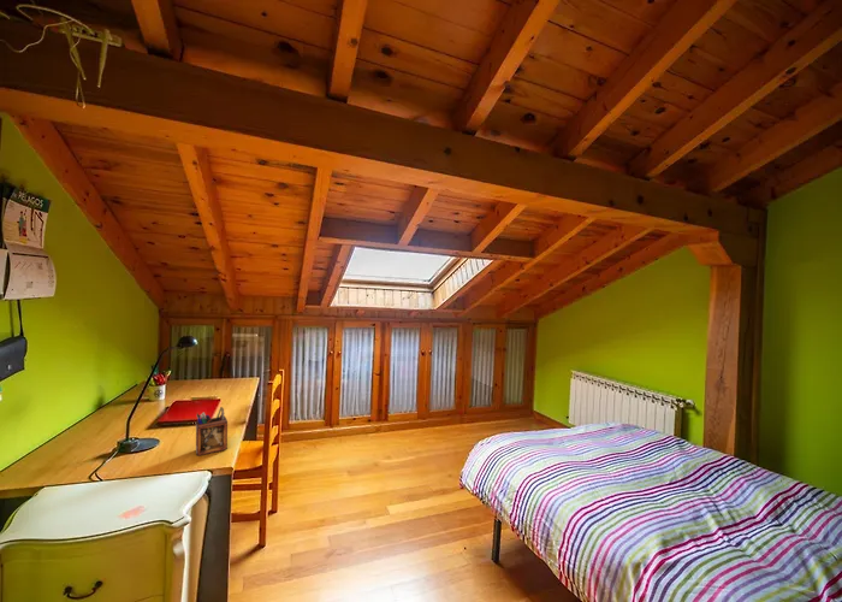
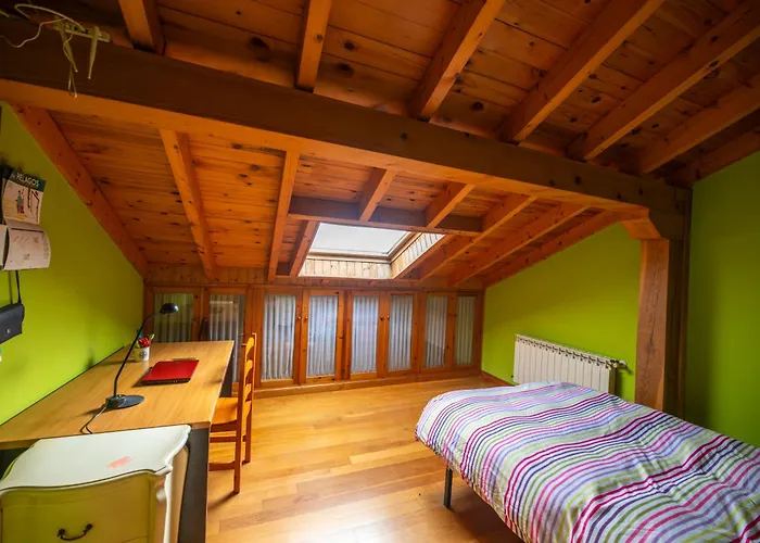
- desk organizer (210, 430)
